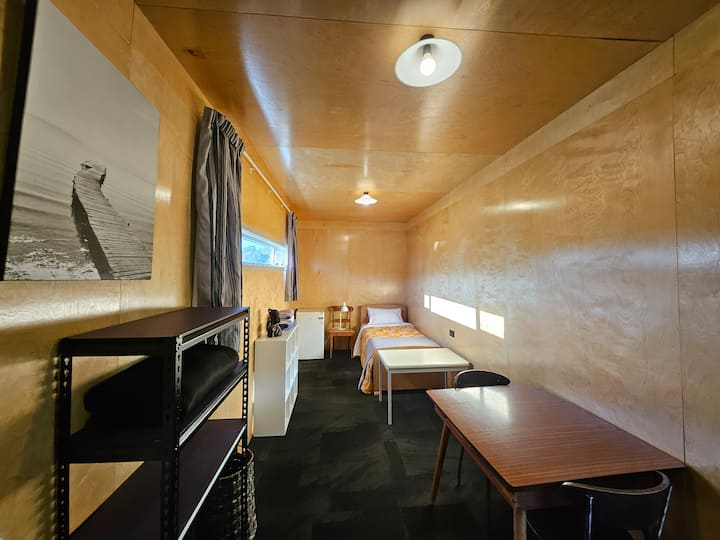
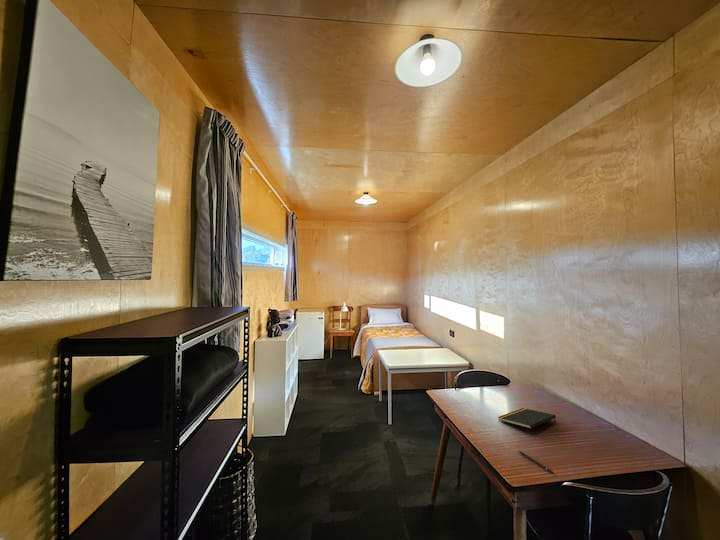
+ notepad (526, 417)
+ pen (535, 461)
